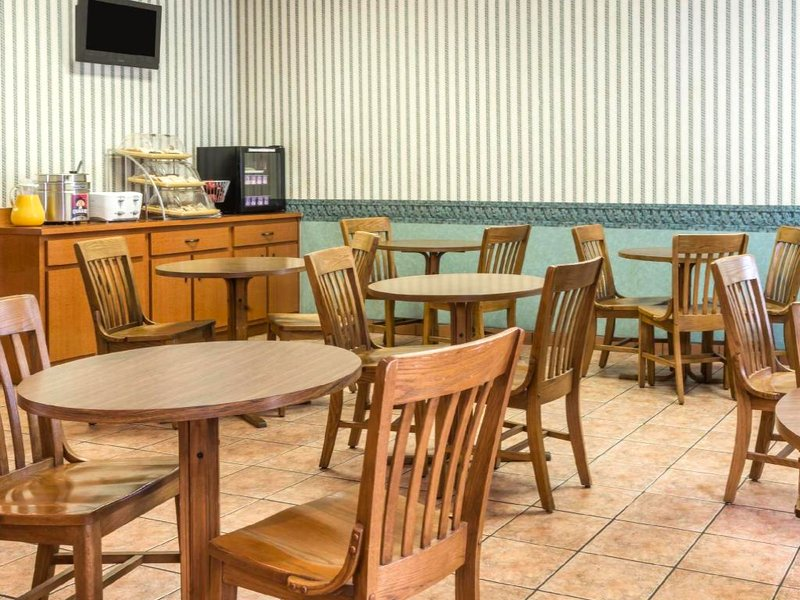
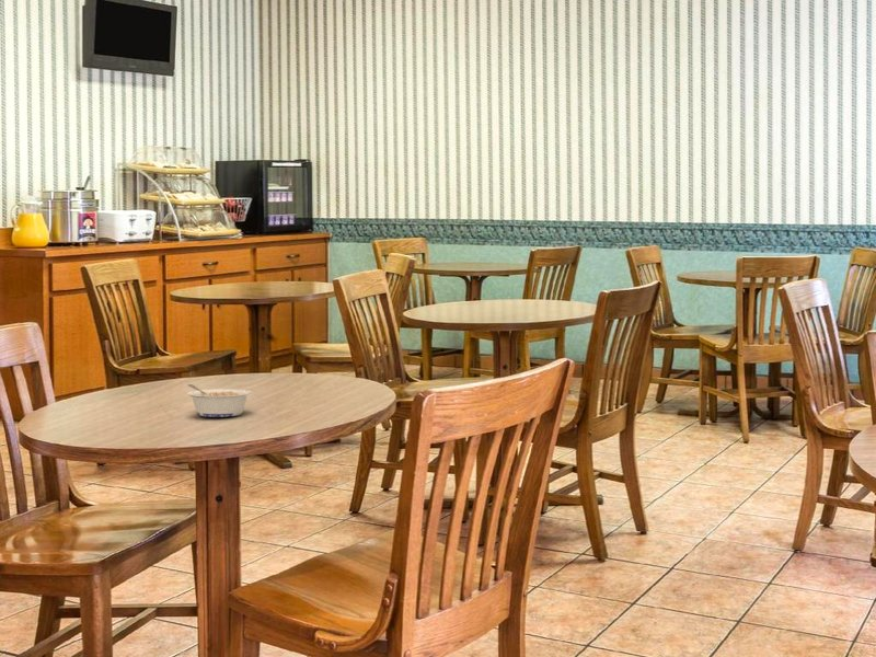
+ legume (217, 401)
